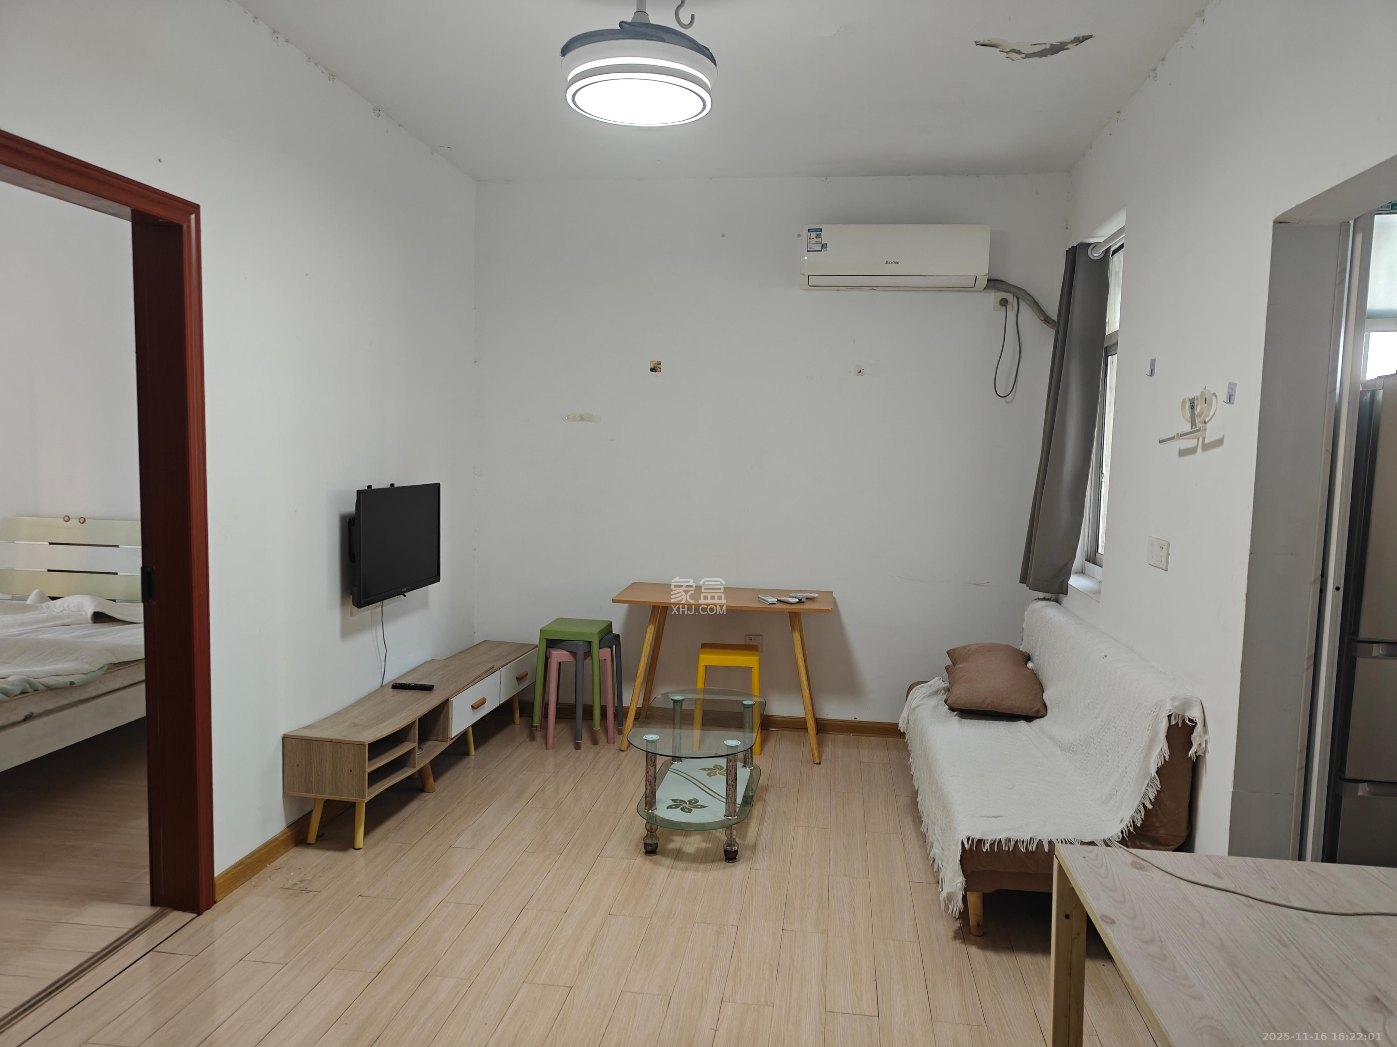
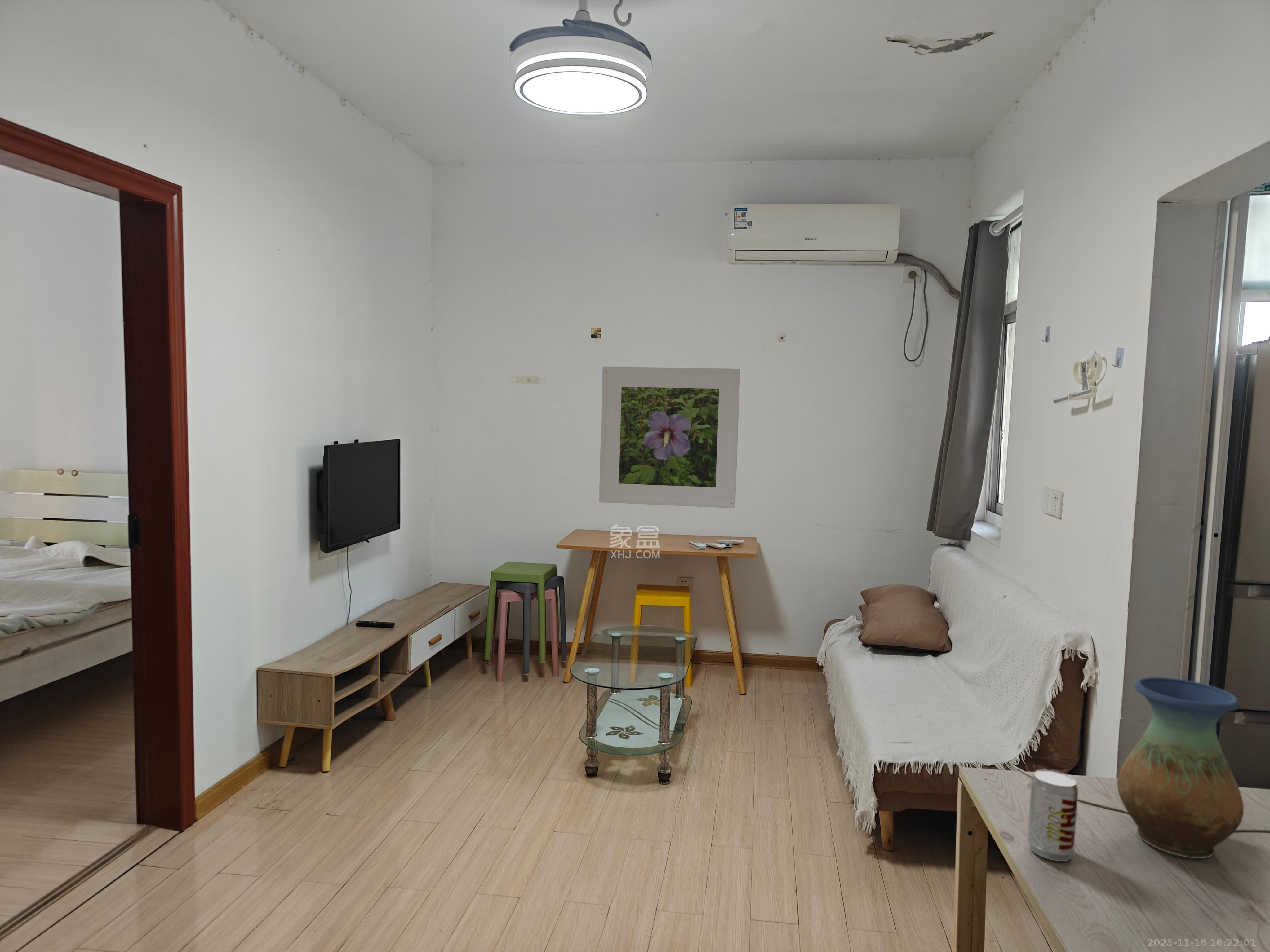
+ vase (1180, 766)
+ beverage can (1053, 814)
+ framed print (668, 437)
